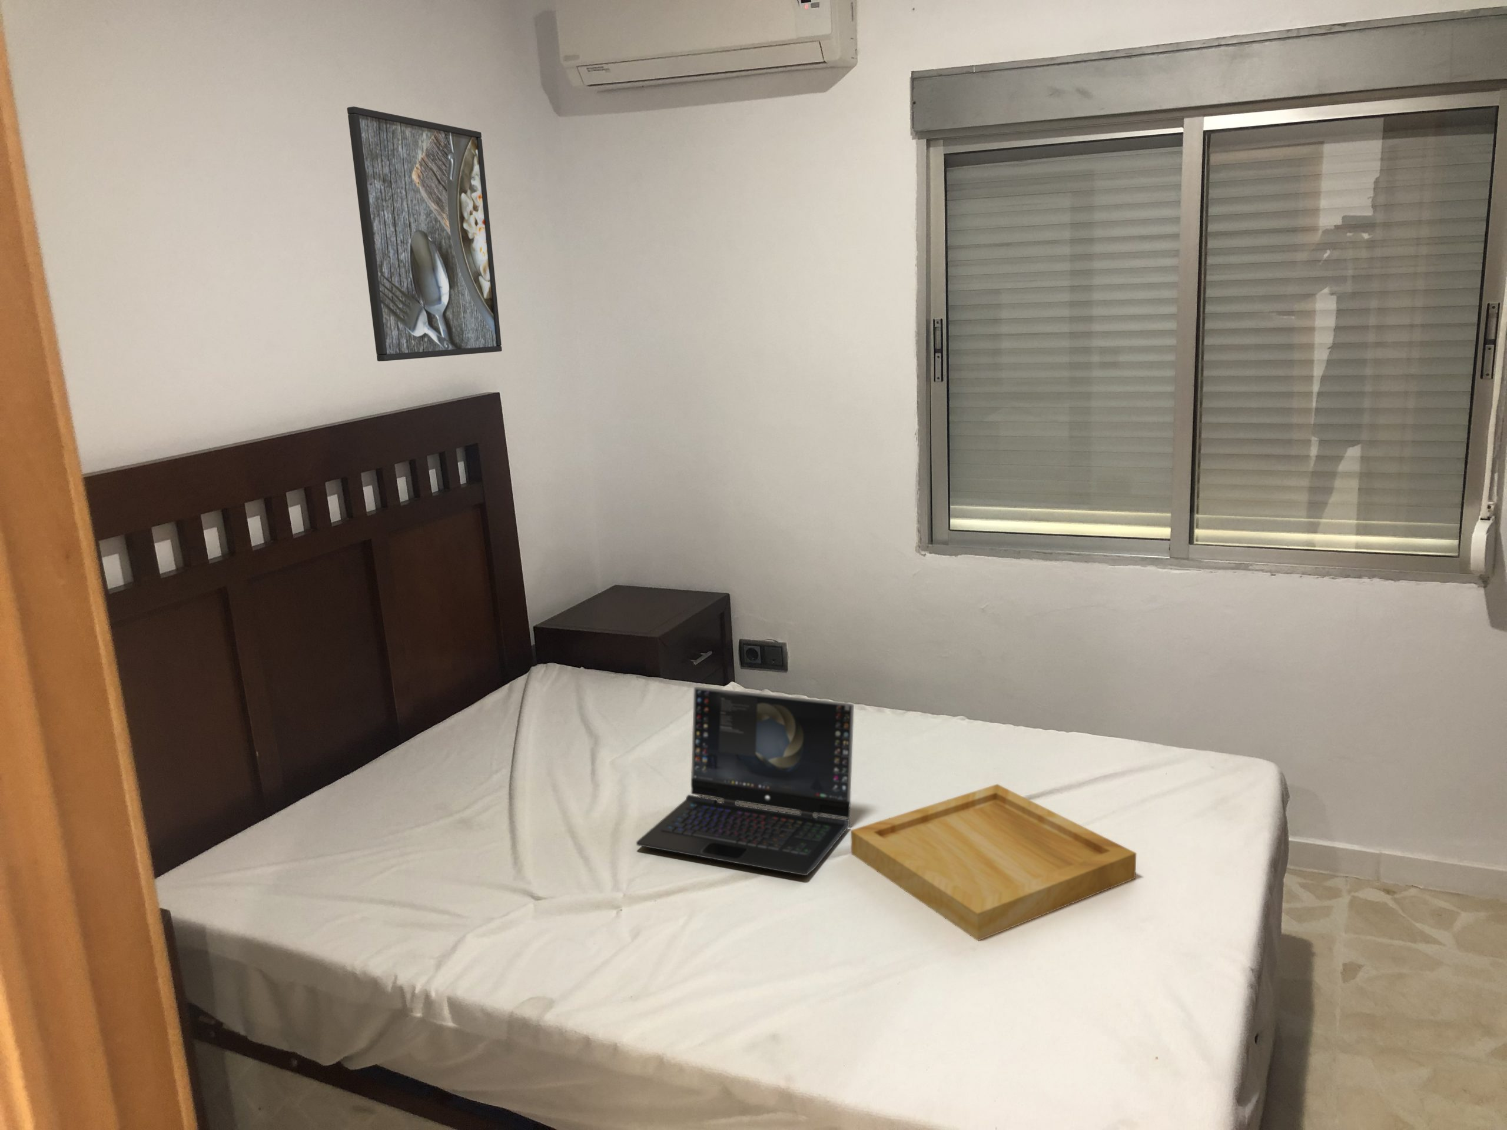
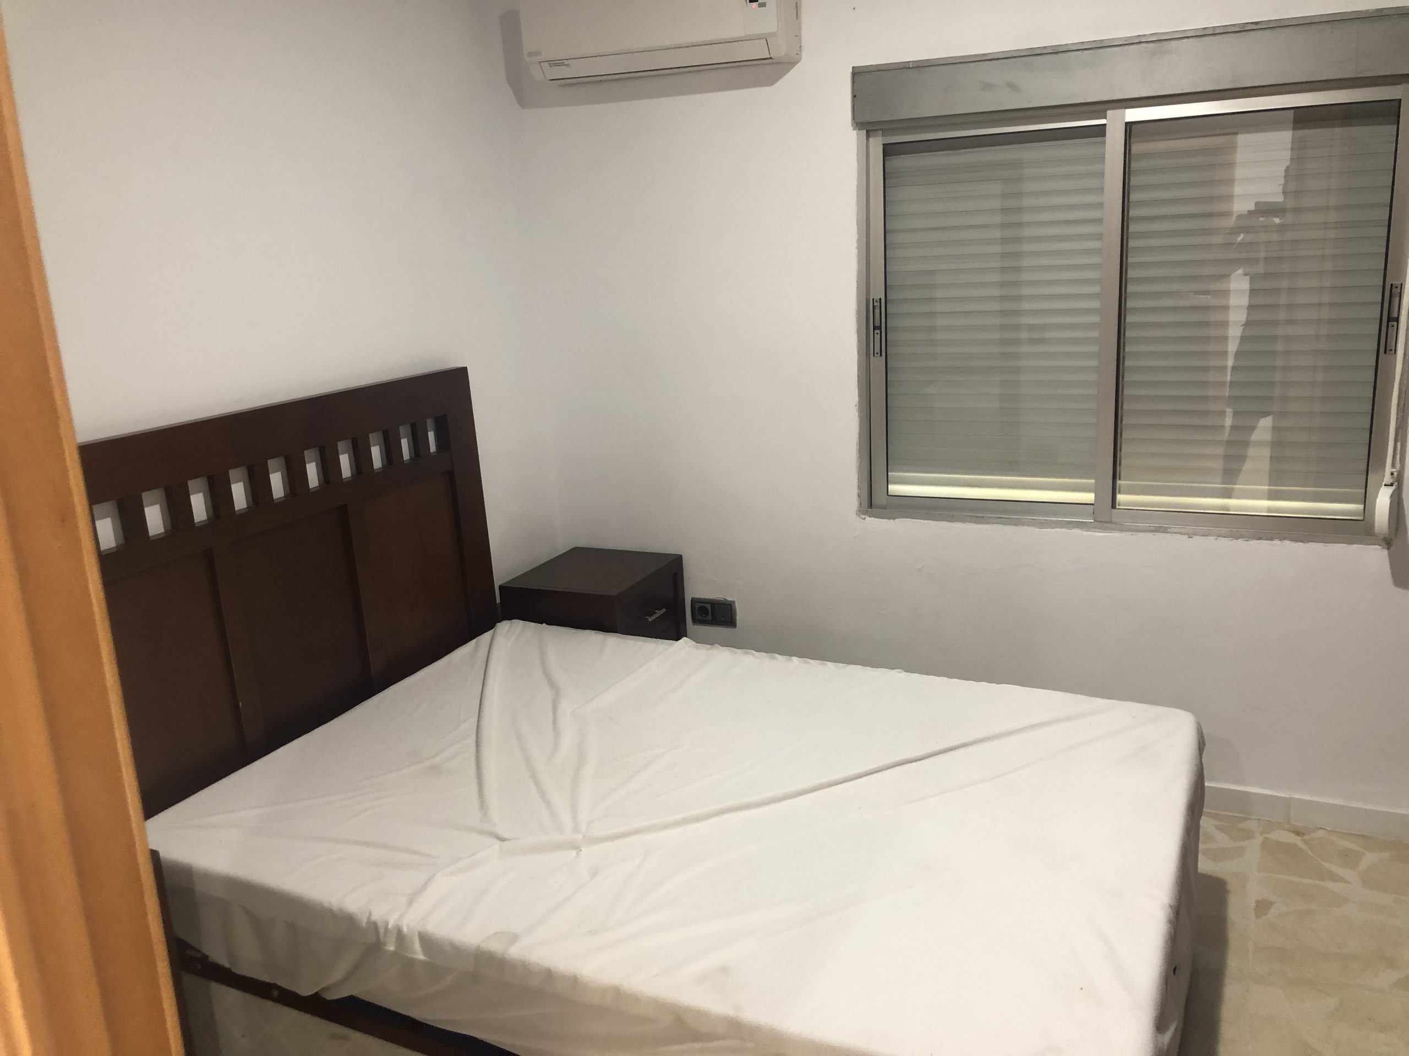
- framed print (432, 241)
- tray (988, 853)
- laptop (746, 776)
